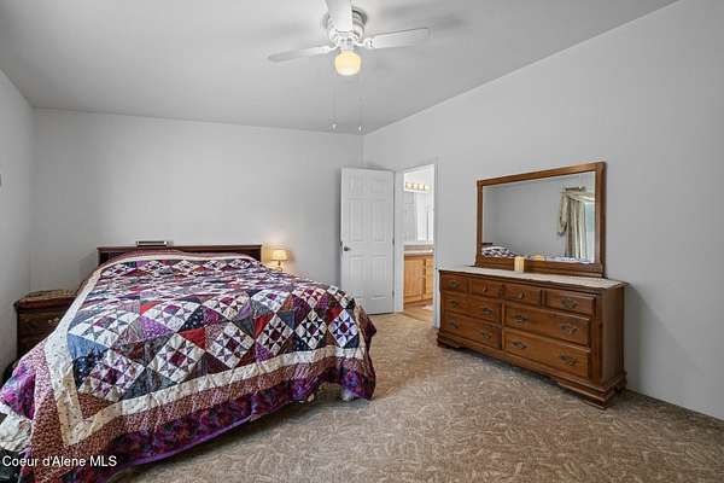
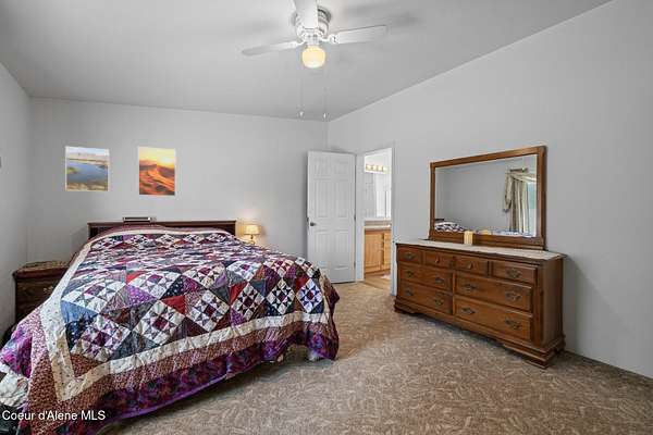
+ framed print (87, 169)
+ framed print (157, 172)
